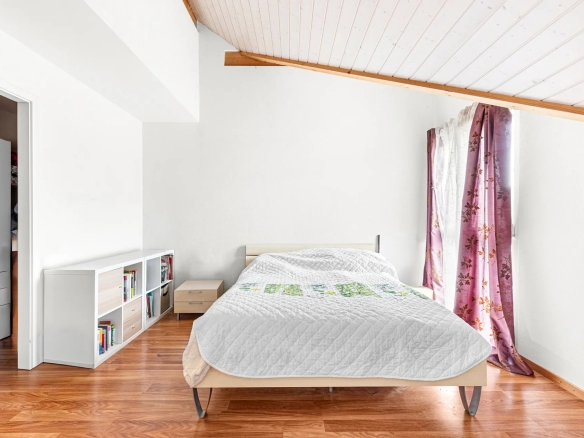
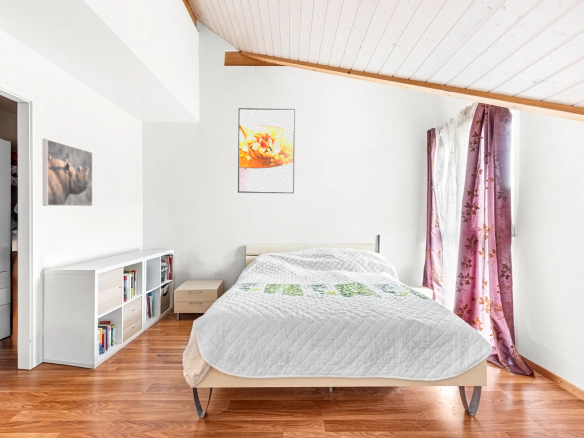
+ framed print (70, 176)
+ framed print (266, 151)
